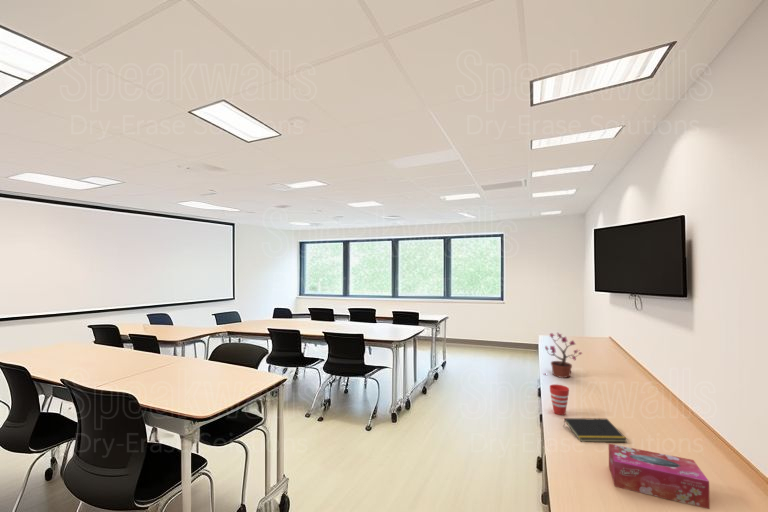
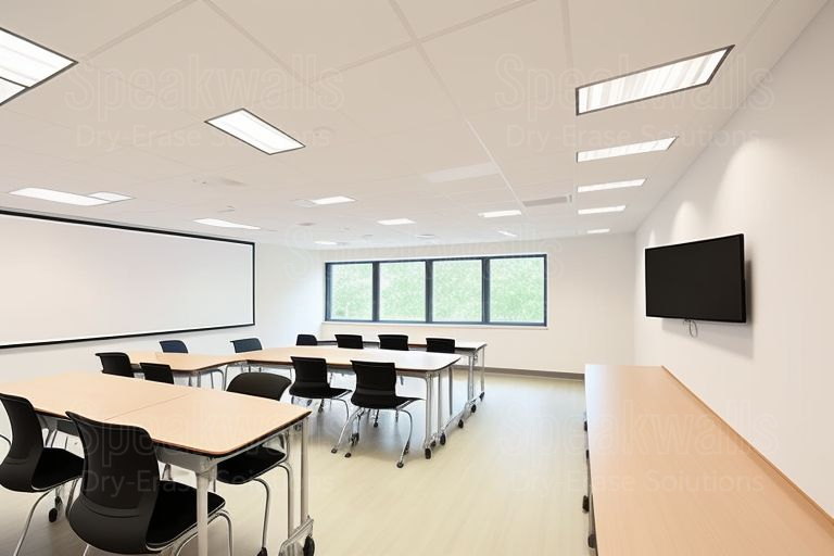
- notepad (594, 429)
- cup (559, 400)
- potted plant (562, 353)
- tissue box (654, 473)
